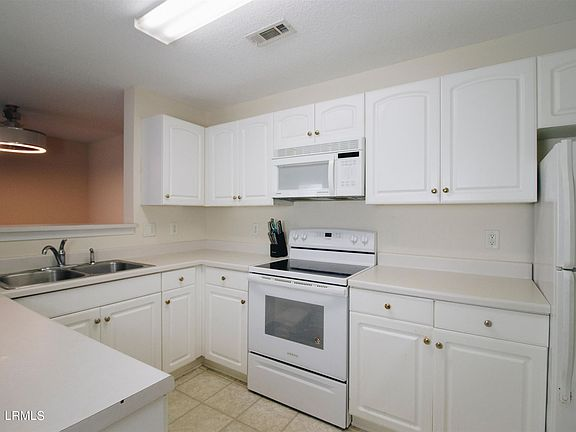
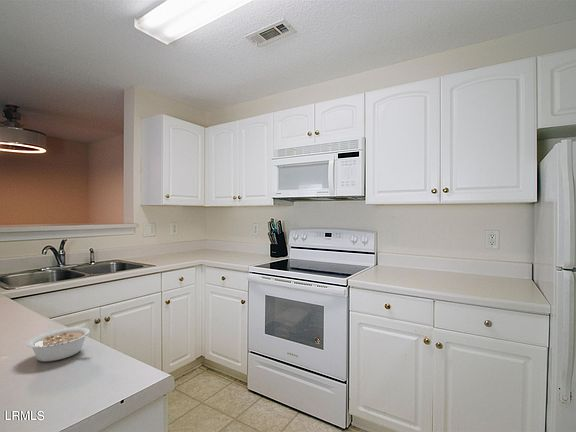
+ legume (62, 342)
